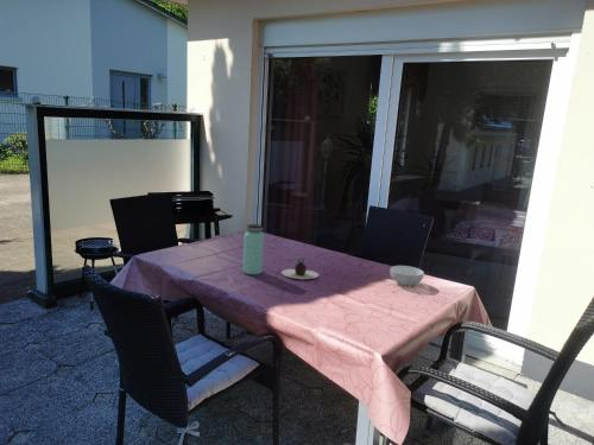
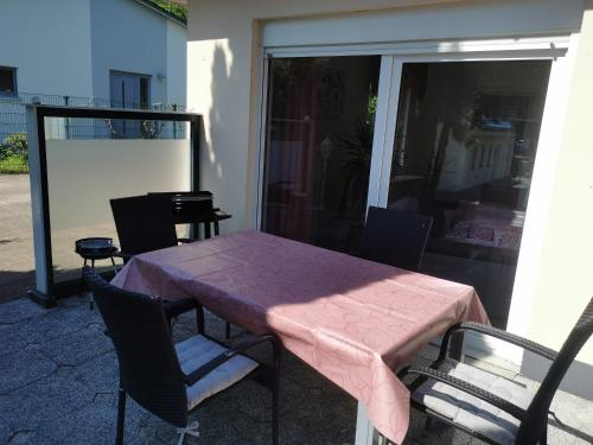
- cereal bowl (406, 276)
- teapot (299, 266)
- bottle (253, 248)
